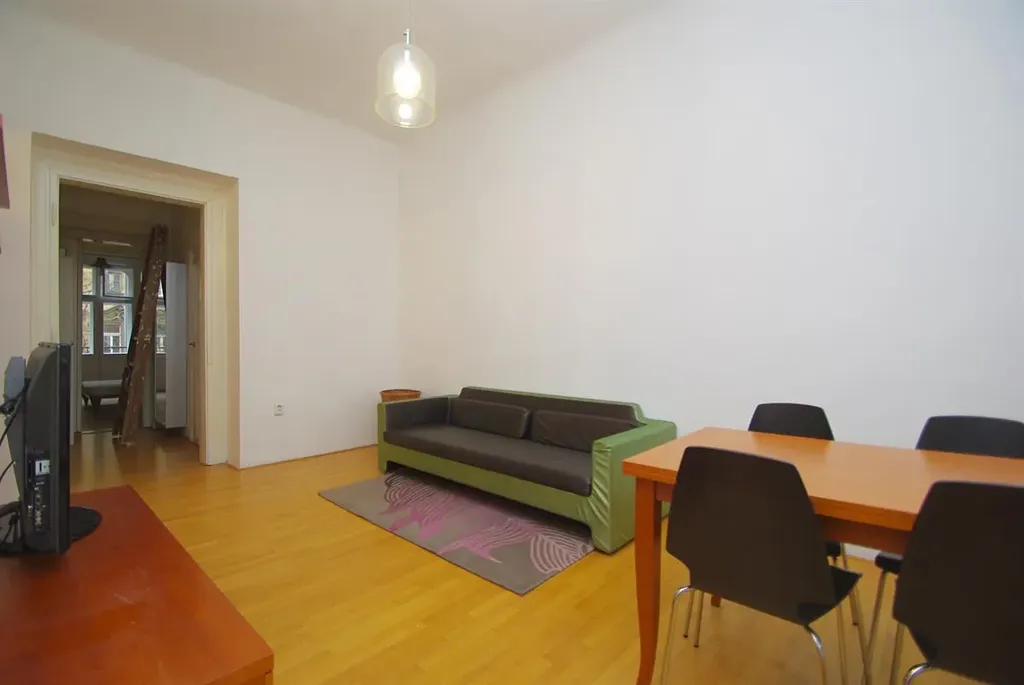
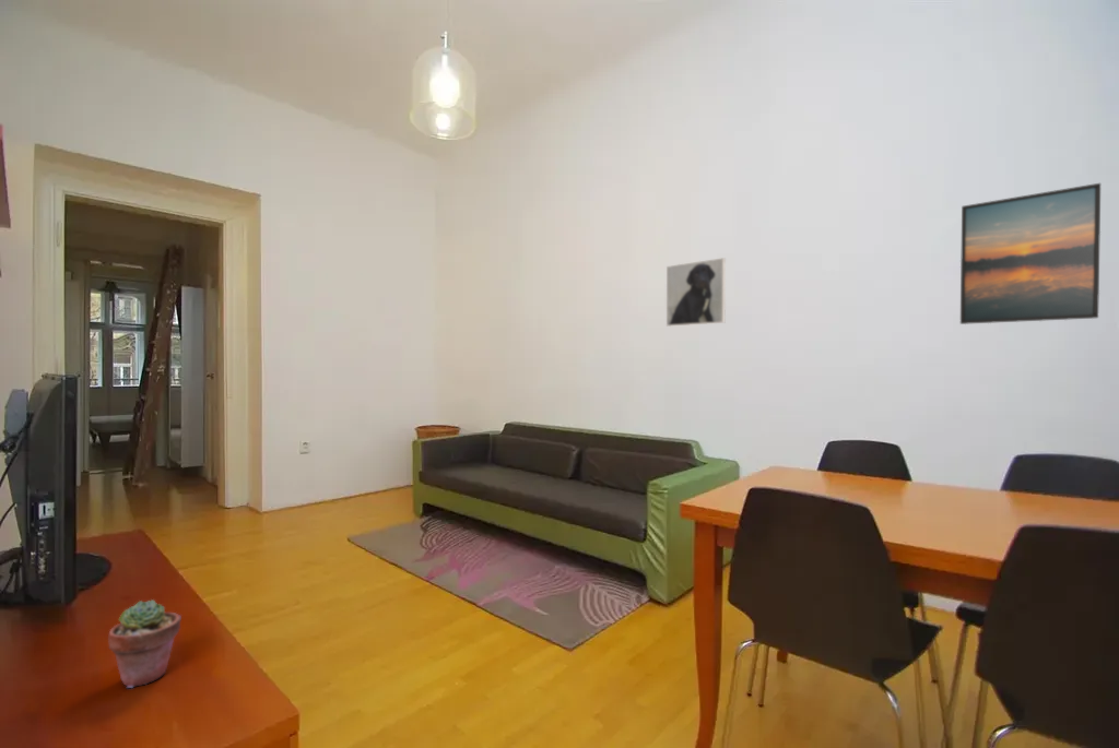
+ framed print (694, 293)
+ potted succulent (145, 638)
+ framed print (1025, 258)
